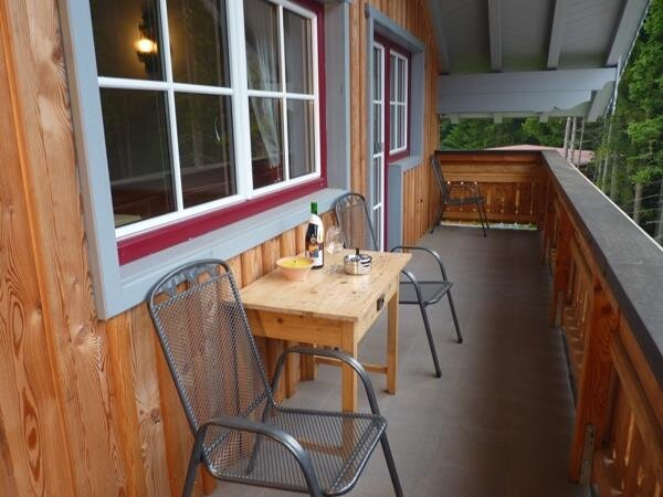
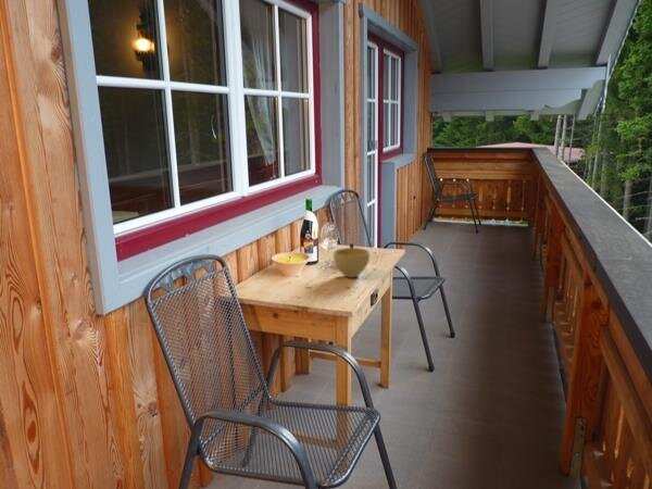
+ cup (352, 263)
